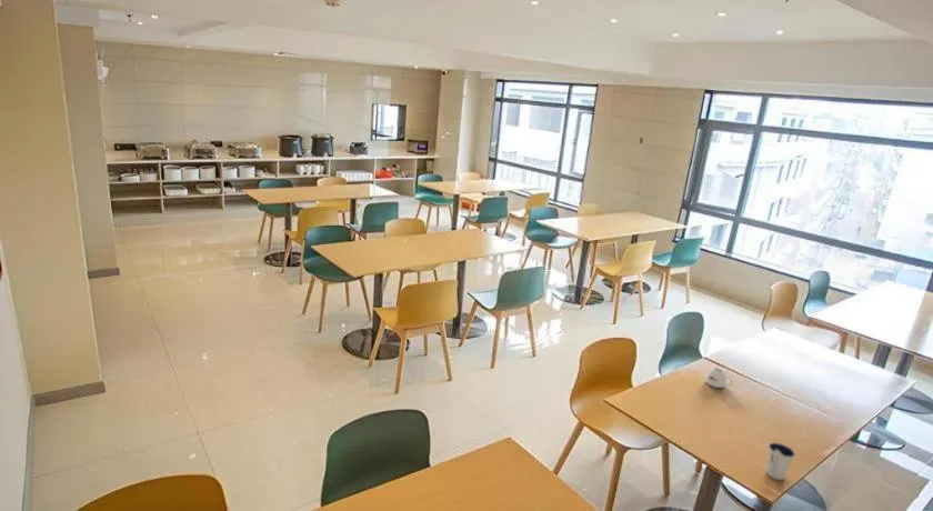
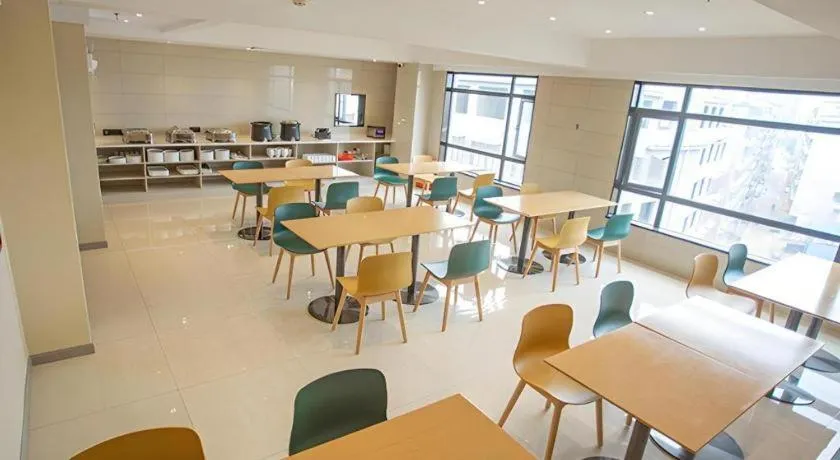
- mug (720, 378)
- dixie cup (778, 462)
